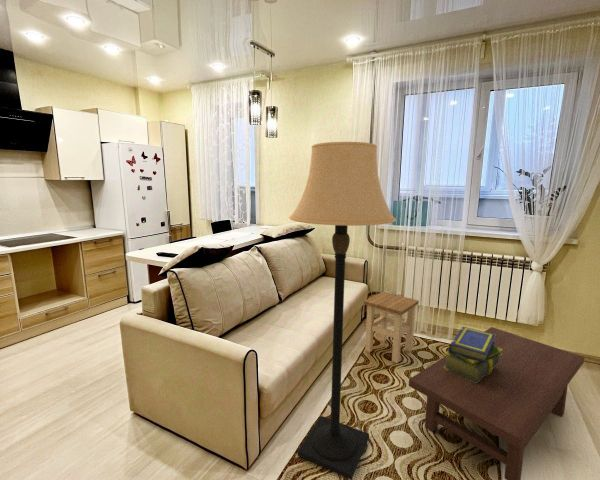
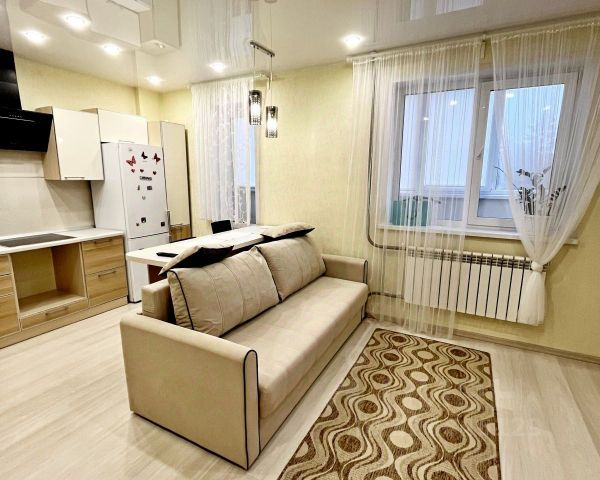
- coffee table (498, 394)
- lamp (338, 308)
- stack of books (473, 352)
- stool (389, 322)
